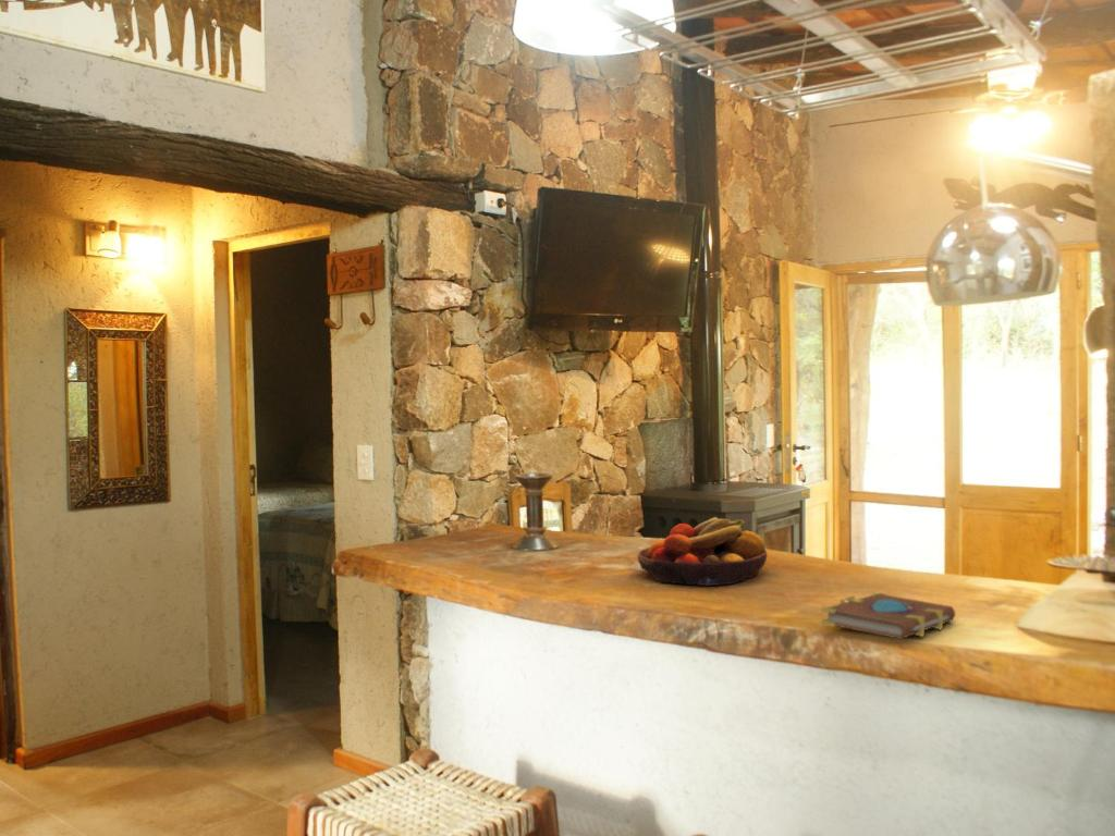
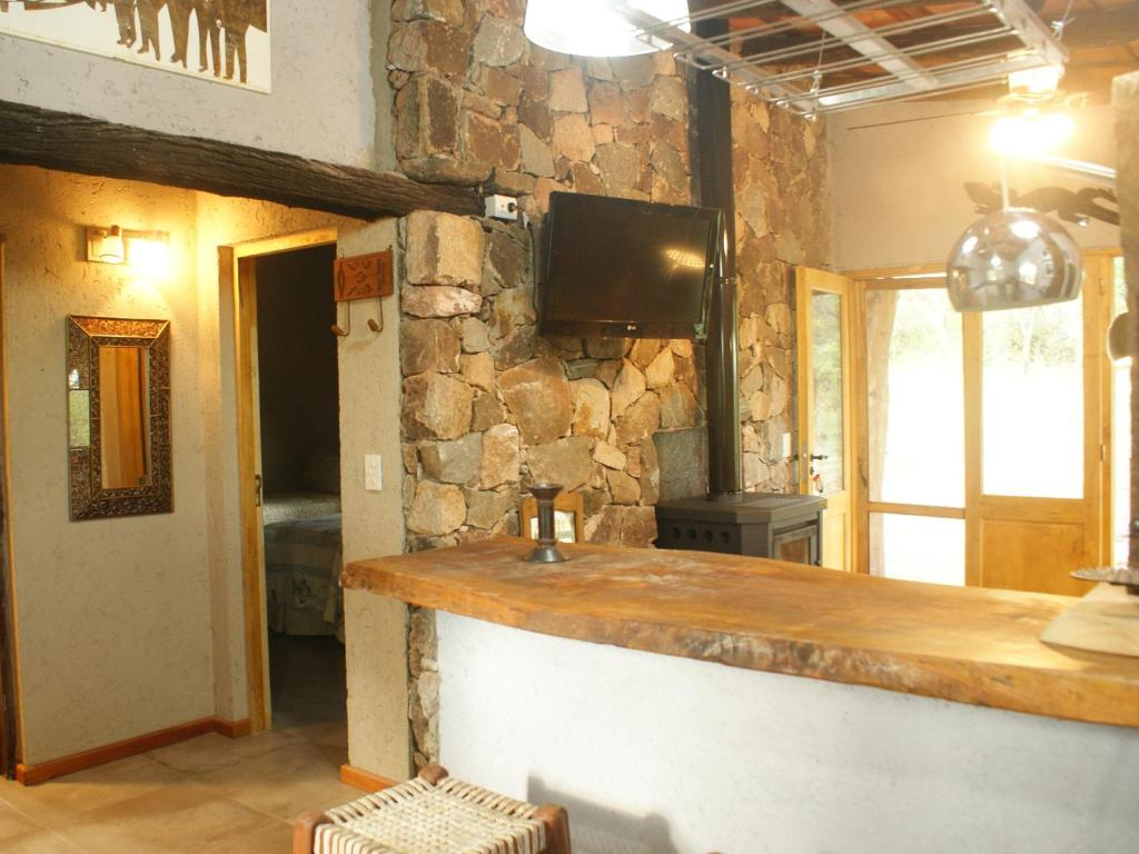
- fruit bowl (700, 546)
- book (891, 611)
